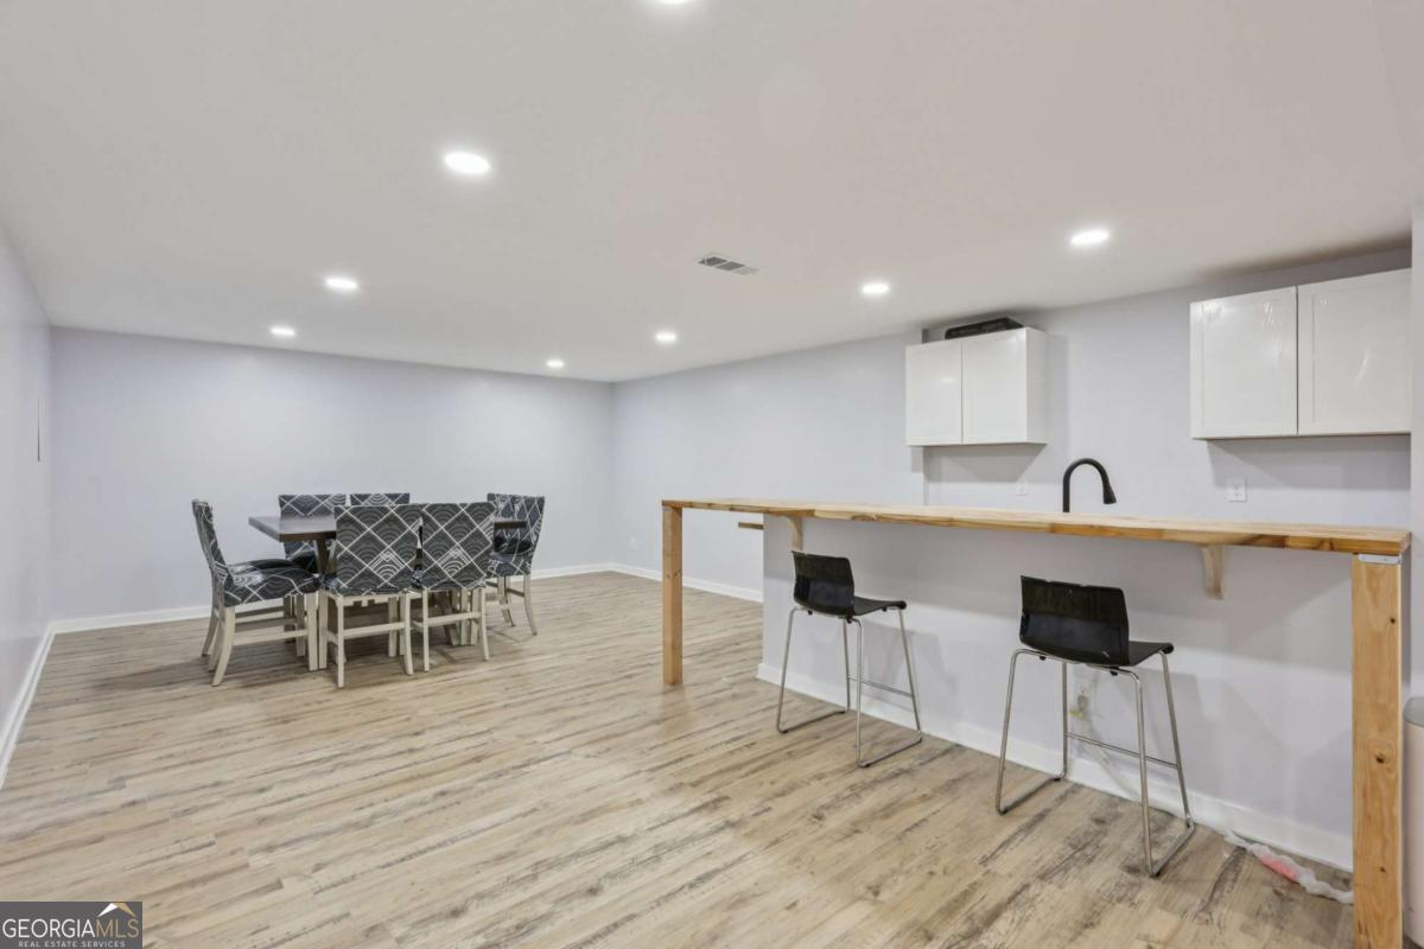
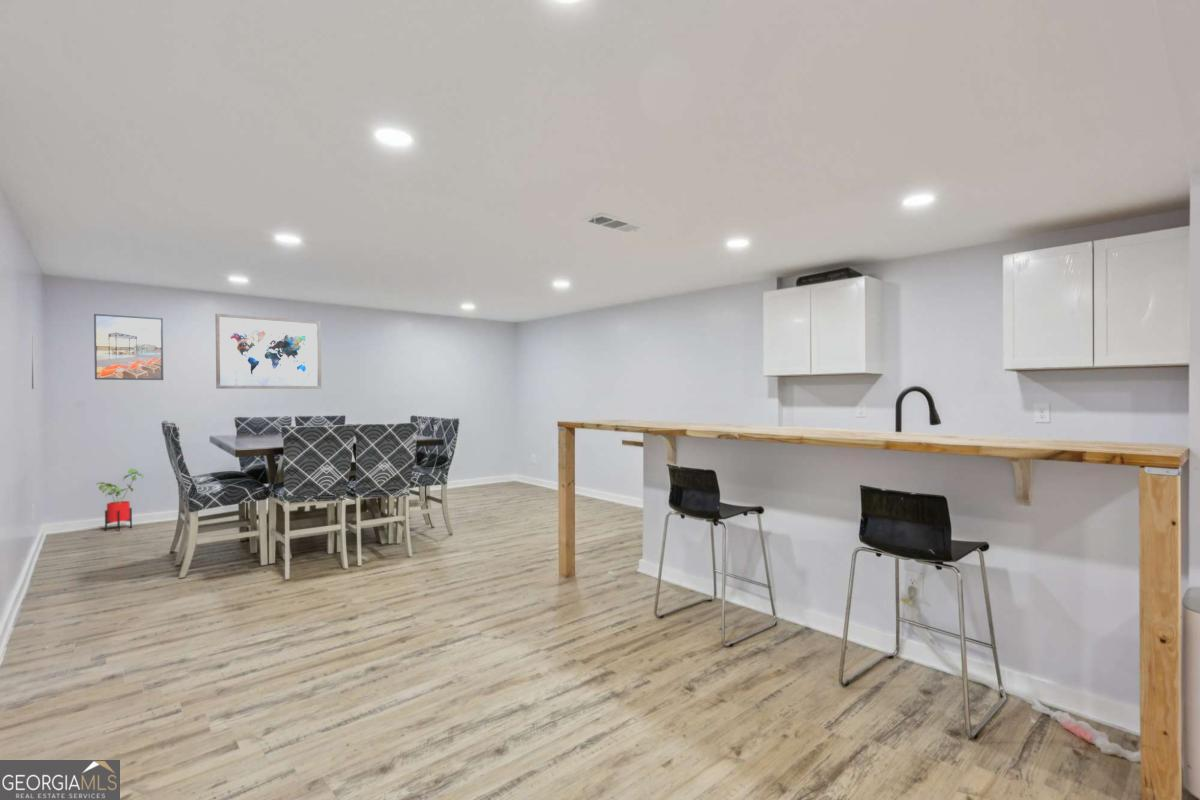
+ house plant (122, 499)
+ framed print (129, 348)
+ wall art (271, 353)
